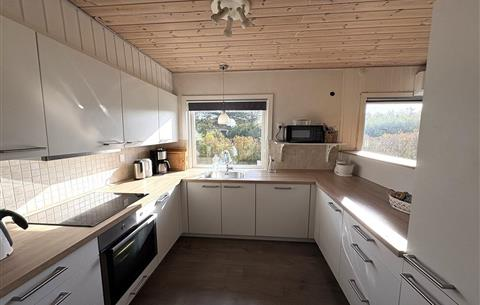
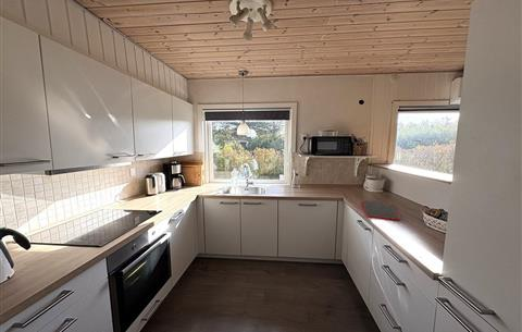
+ cutting board (378, 209)
